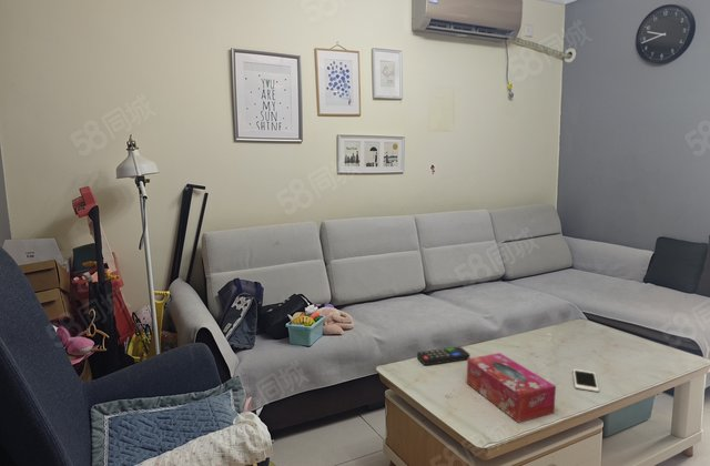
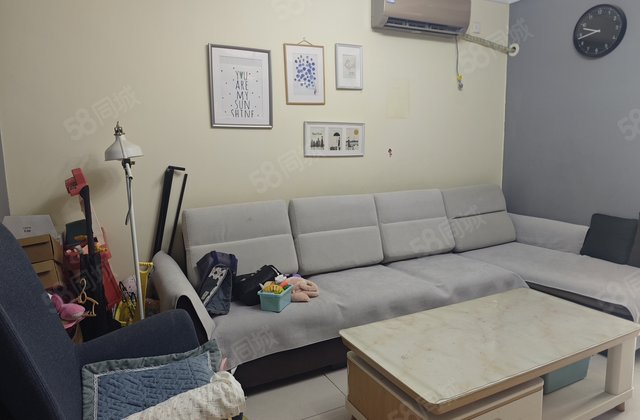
- cell phone (585, 379)
- tissue box (508, 384)
- remote control (443, 355)
